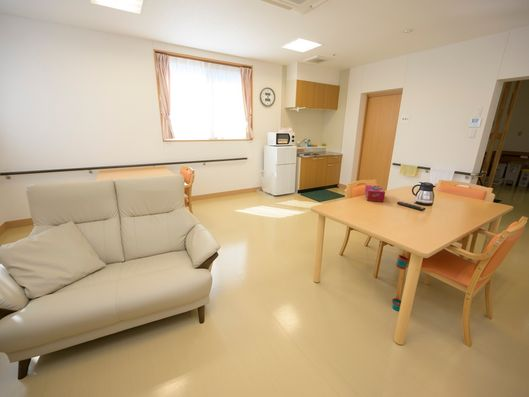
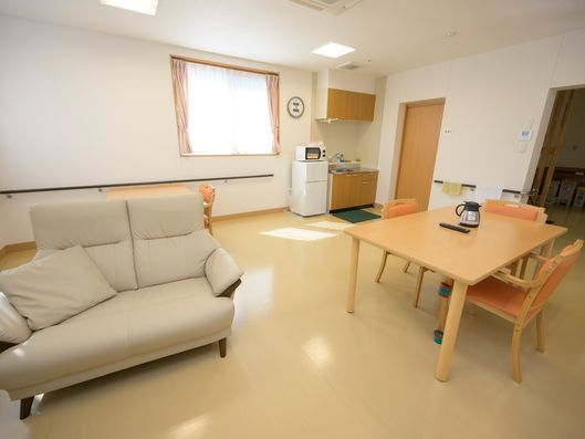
- tissue box (374, 193)
